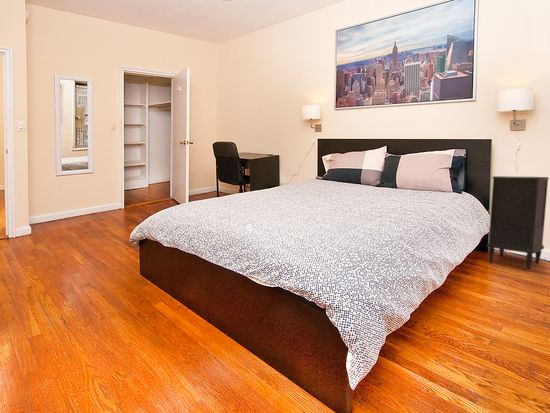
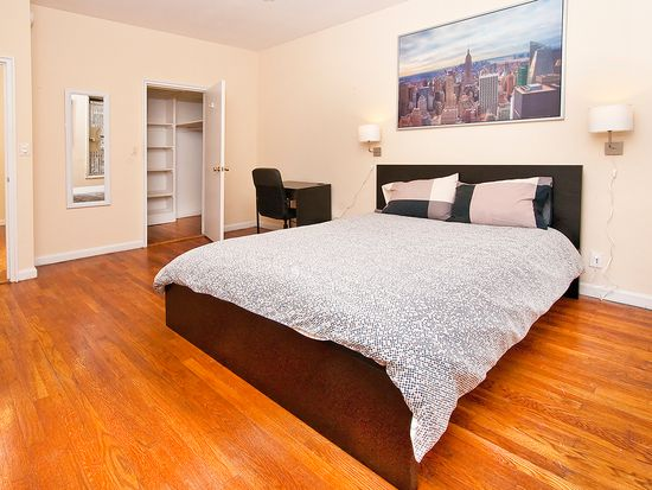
- nightstand (517, 220)
